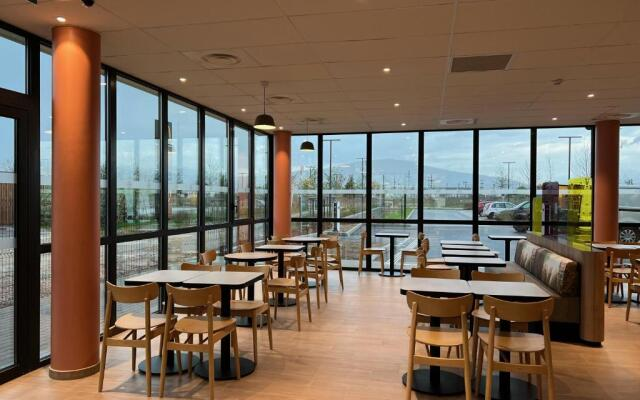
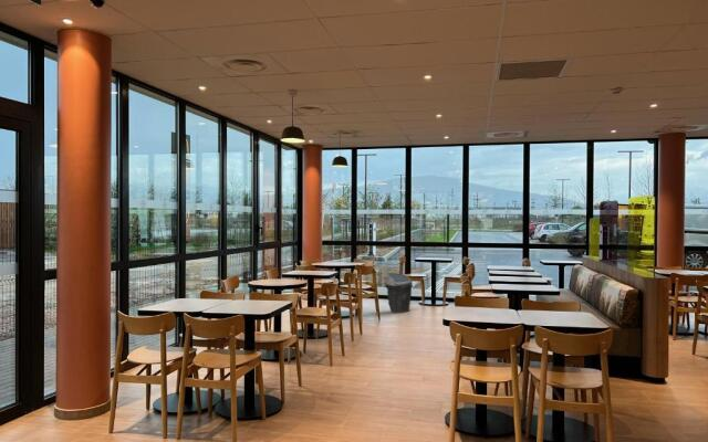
+ trash can (398, 292)
